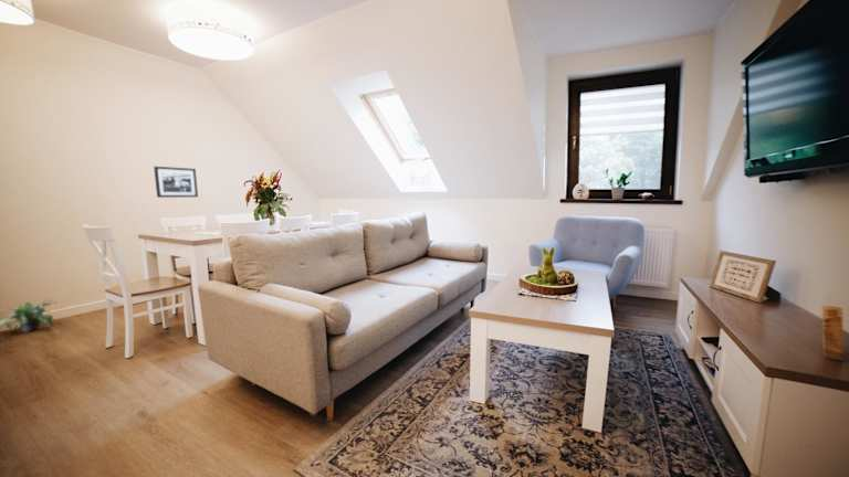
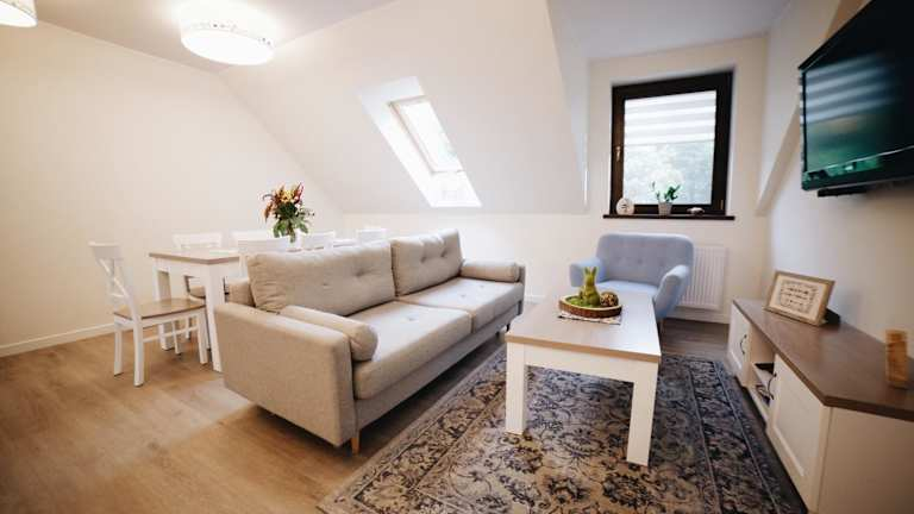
- potted plant (27, 316)
- picture frame (177, 182)
